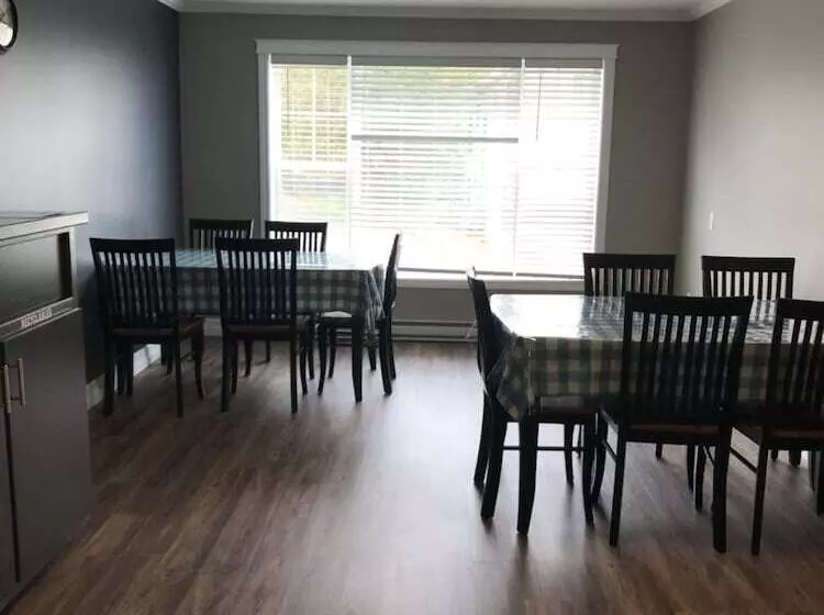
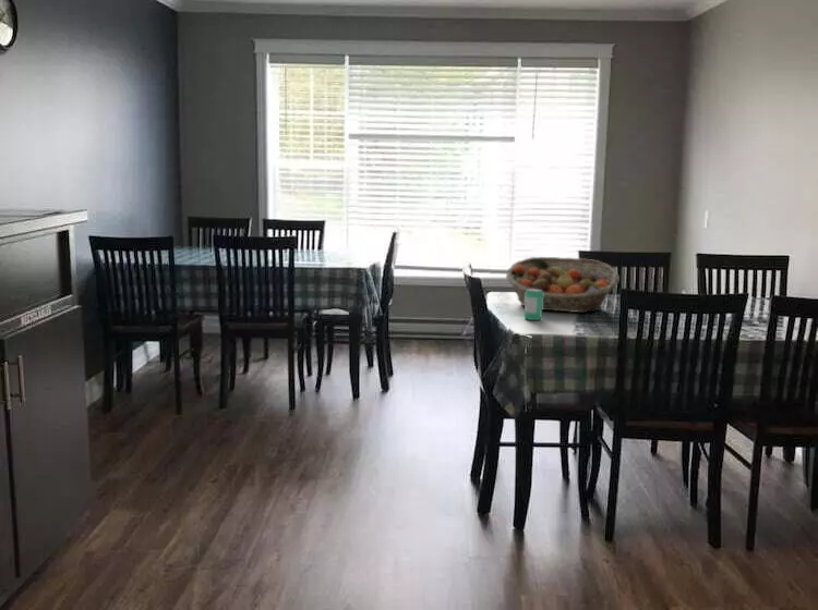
+ beverage can (533, 304)
+ fruit basket (561, 283)
